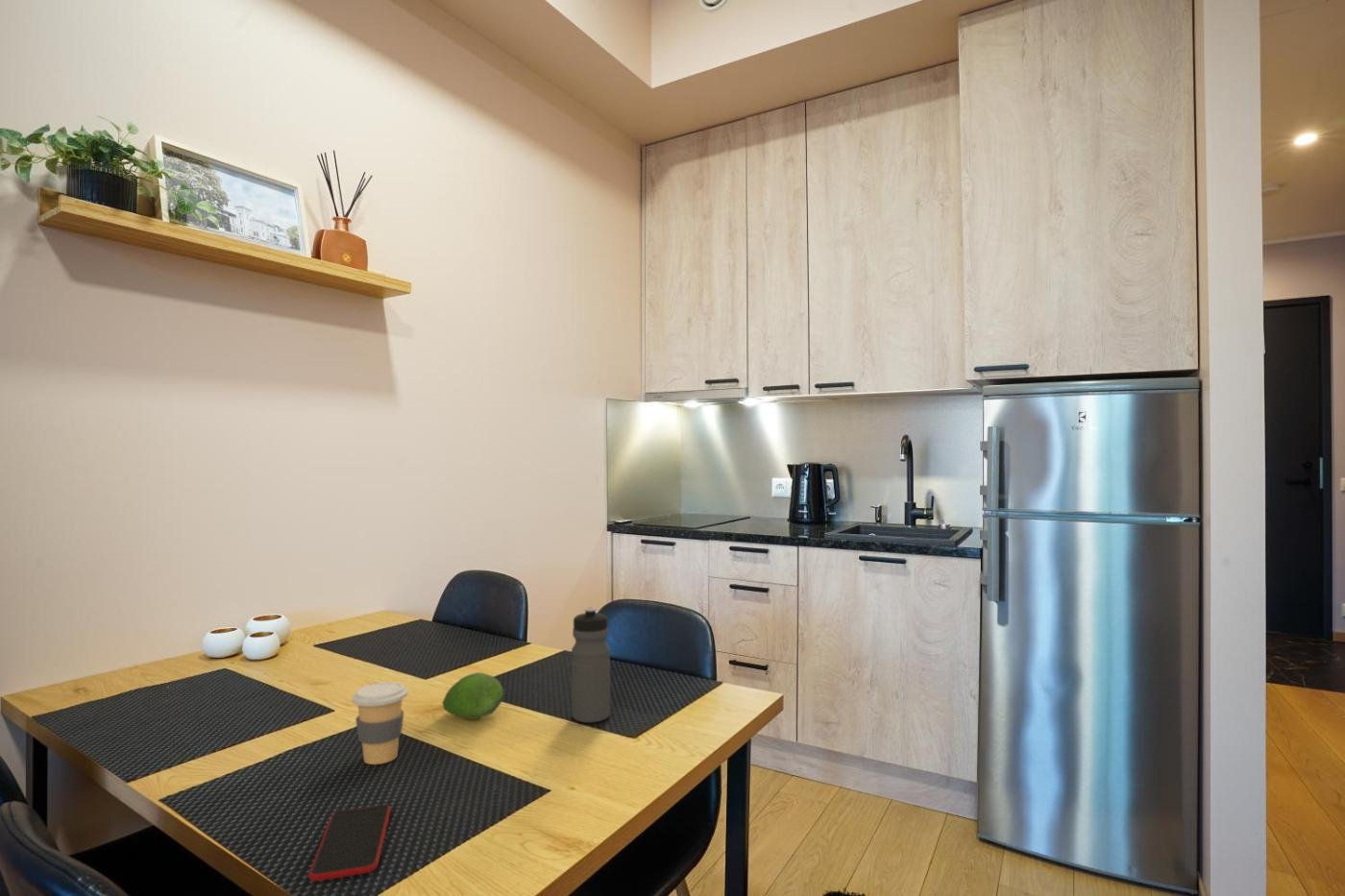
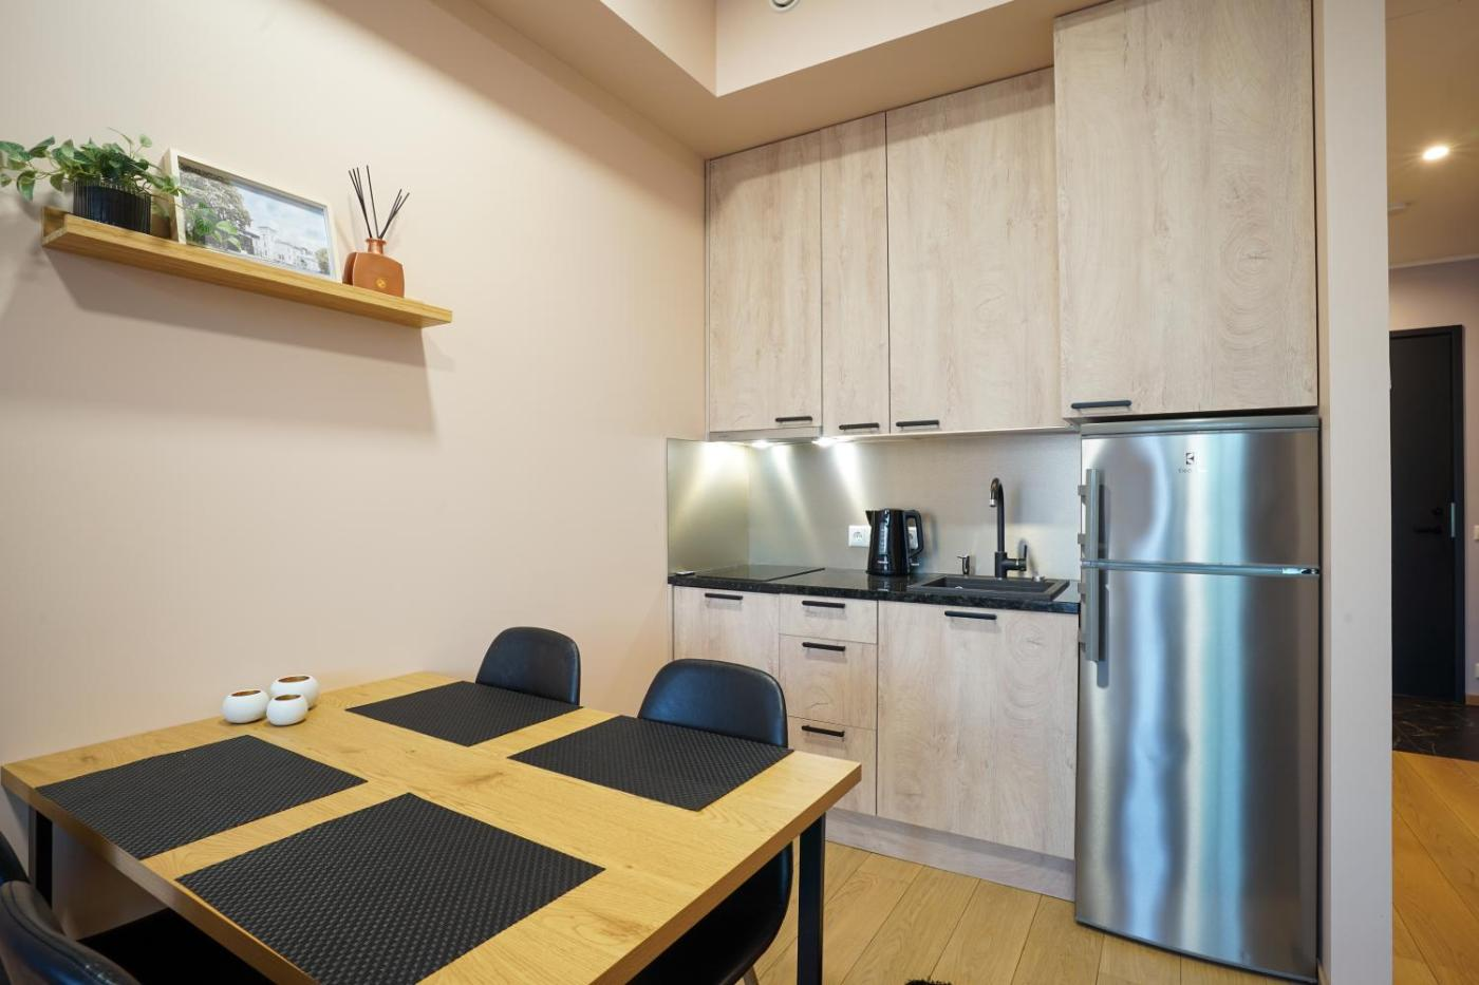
- fruit (473, 694)
- coffee cup (380, 723)
- smartphone (353, 839)
- water bottle (591, 662)
